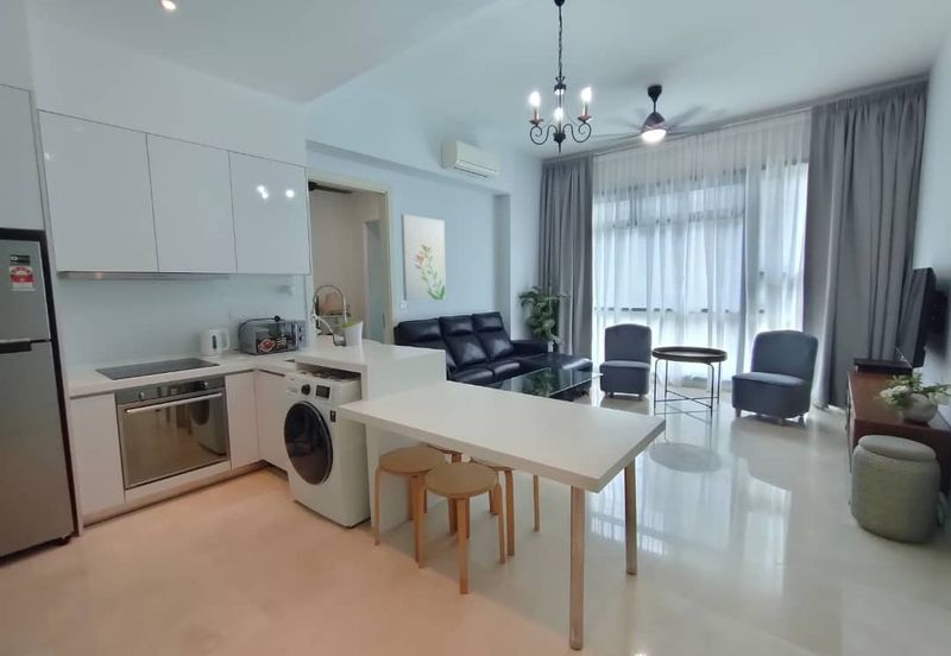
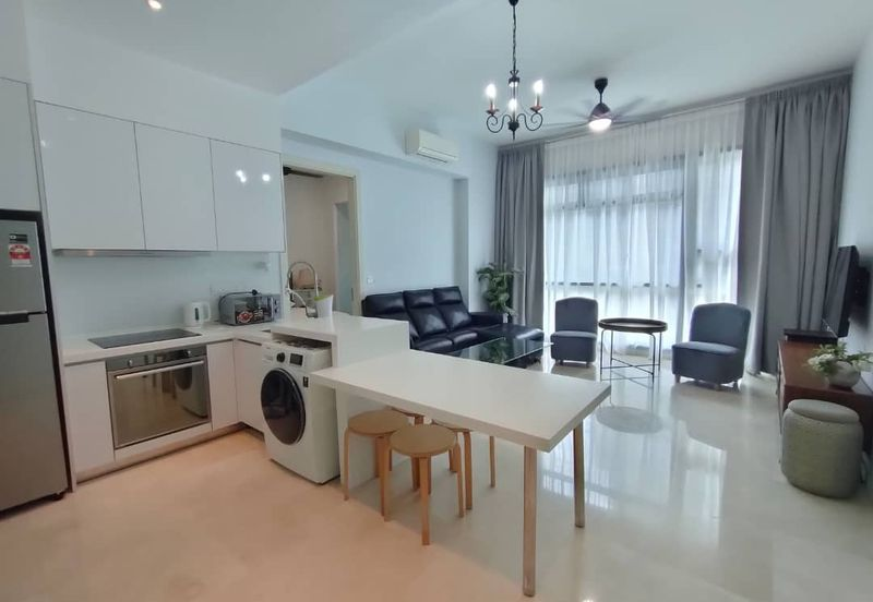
- wall art (424, 259)
